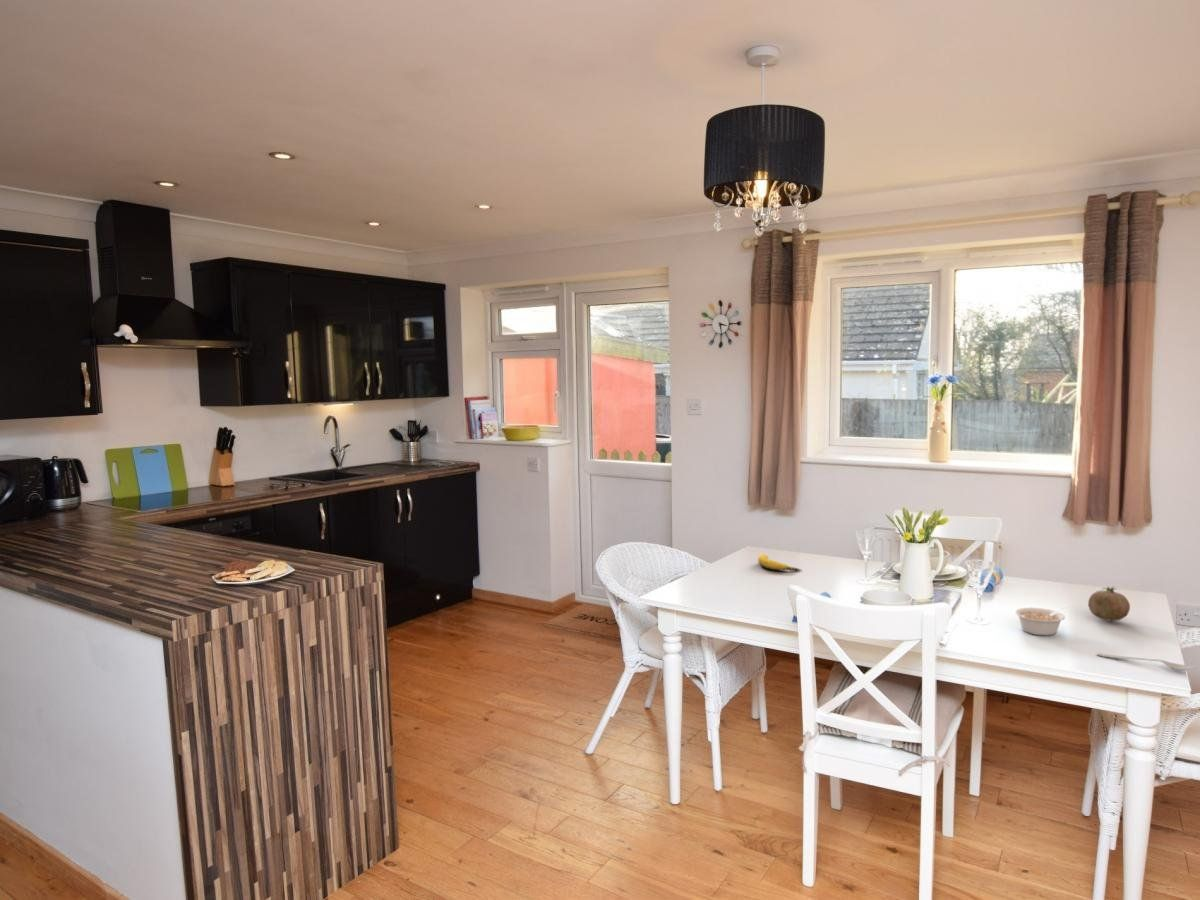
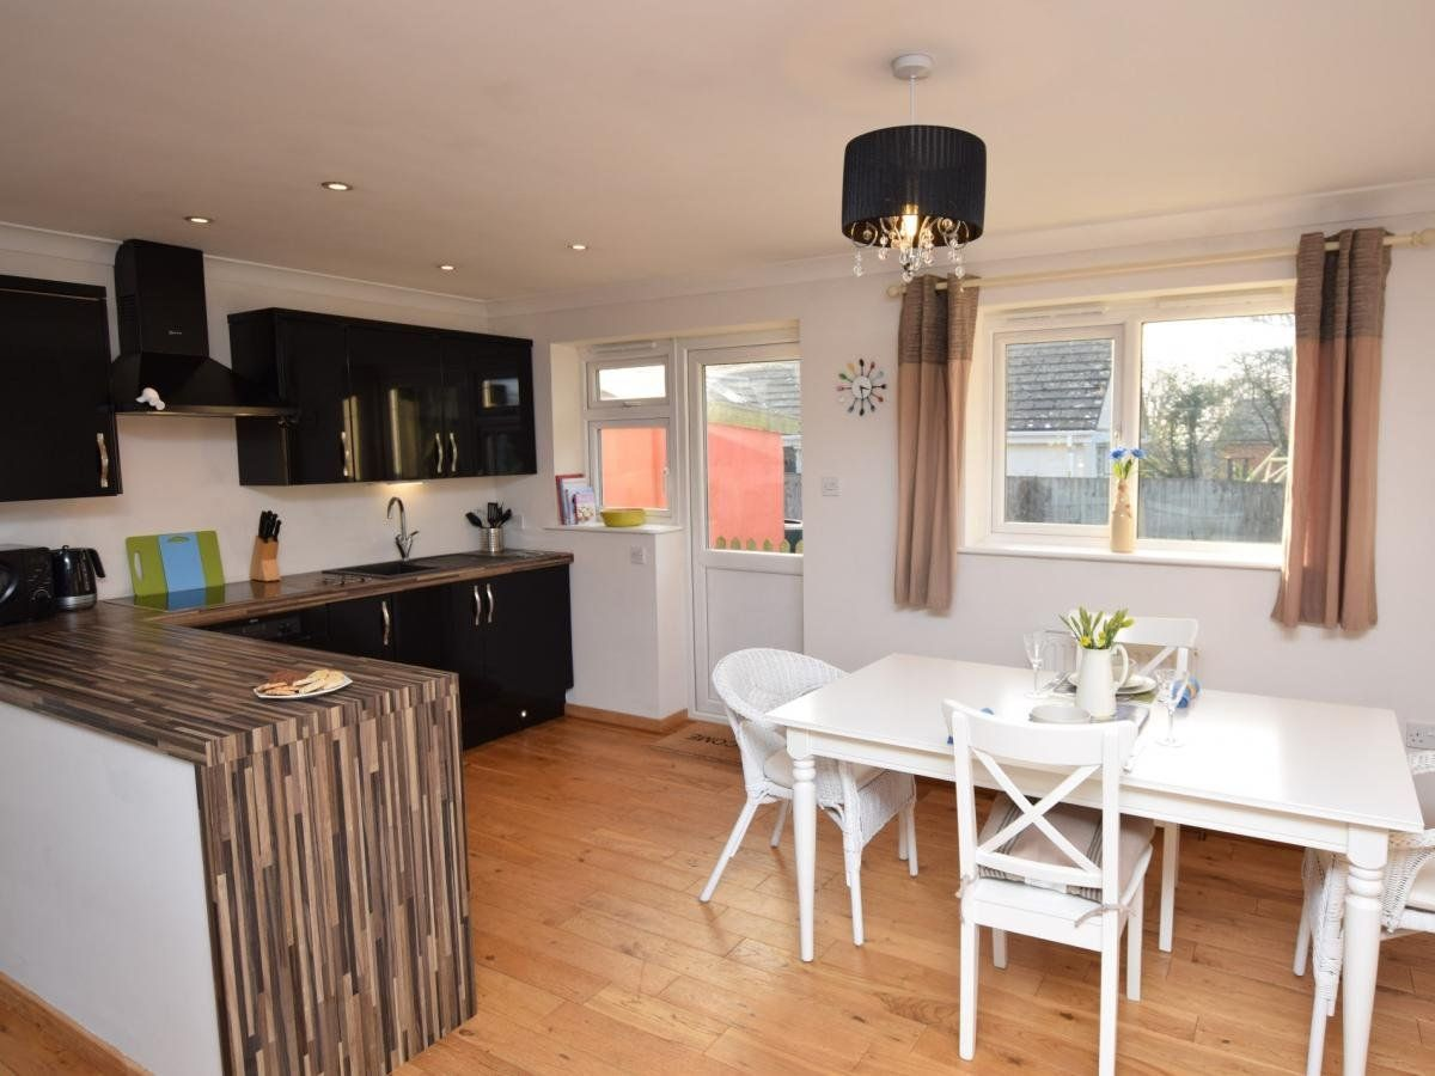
- banana (775, 562)
- spoon (1144, 659)
- legume (1039, 620)
- fruit (1109, 603)
